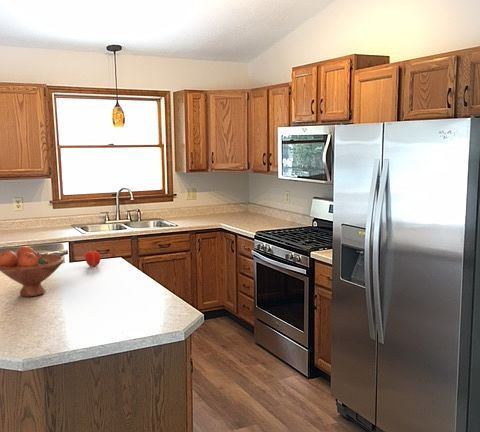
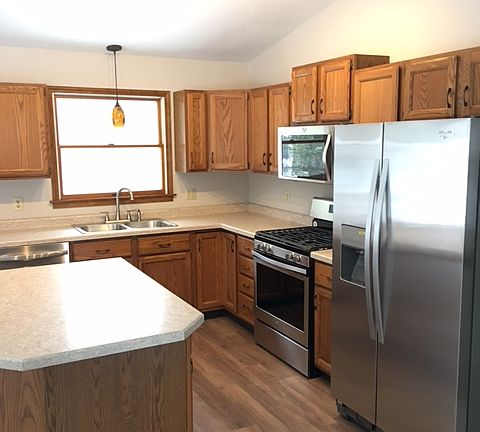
- fruit bowl (30, 271)
- apple (93, 257)
